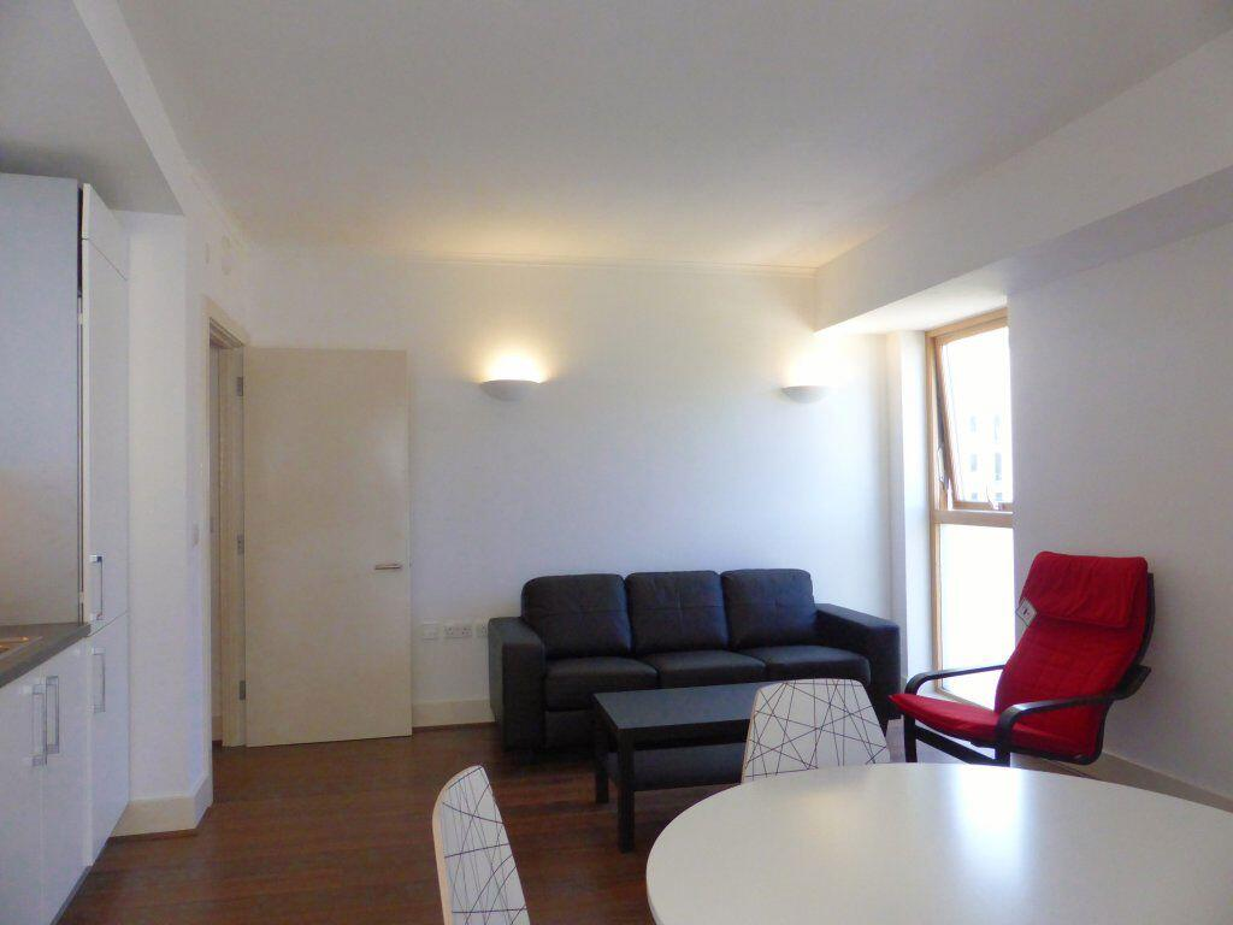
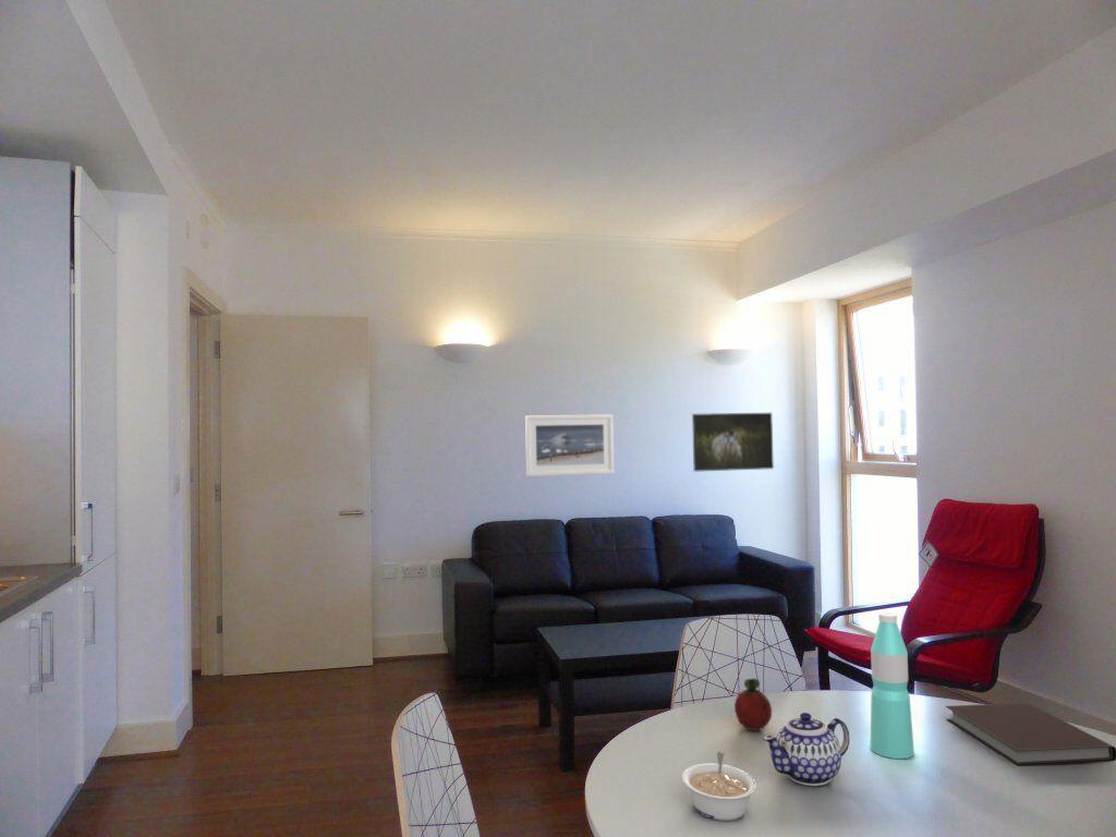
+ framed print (570, 445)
+ teapot (806, 744)
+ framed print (732, 441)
+ water bottle (889, 681)
+ fruit (752, 704)
+ notebook (1024, 731)
+ legume (717, 789)
